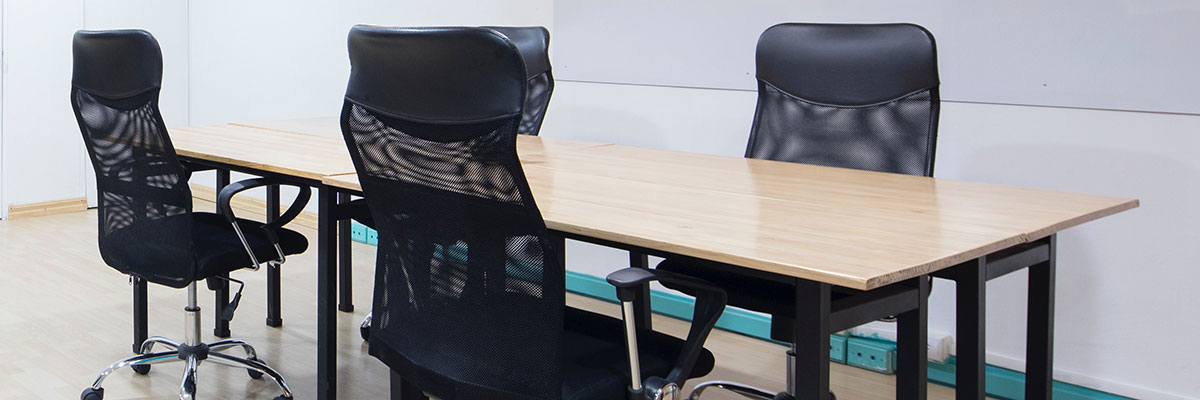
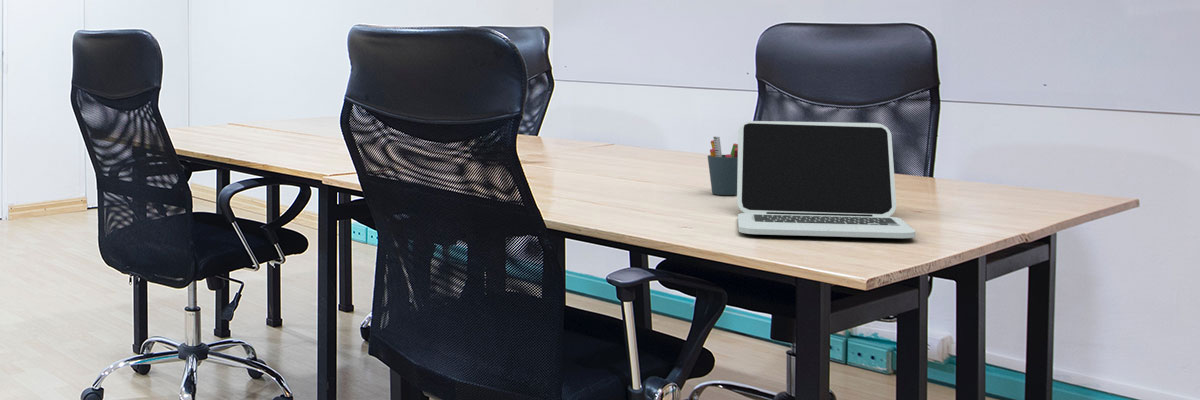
+ laptop (820, 174)
+ pen holder (725, 164)
